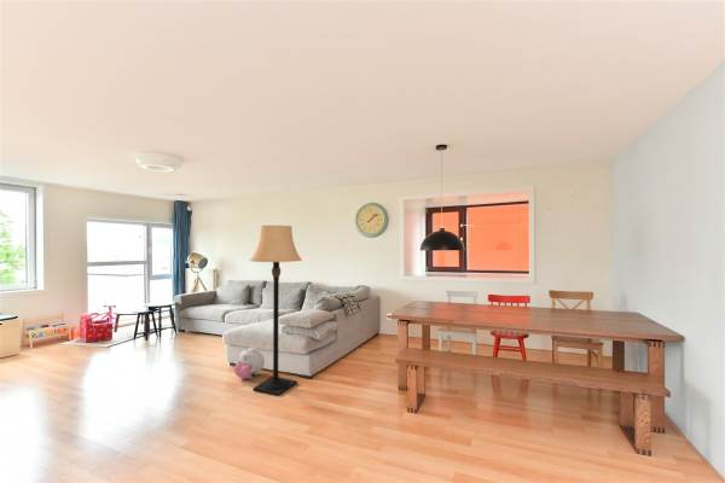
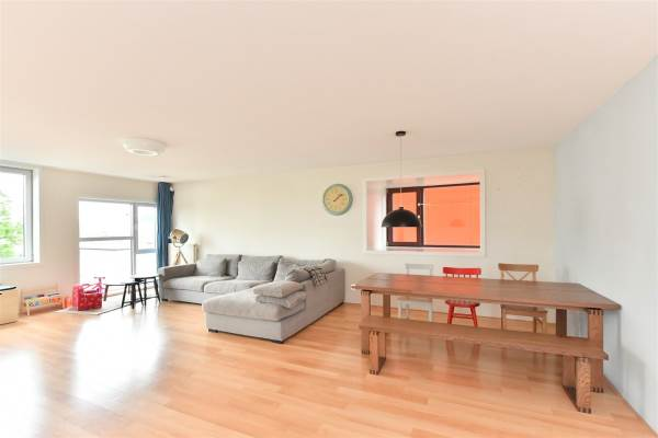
- lamp (276, 305)
- plush toy (249, 361)
